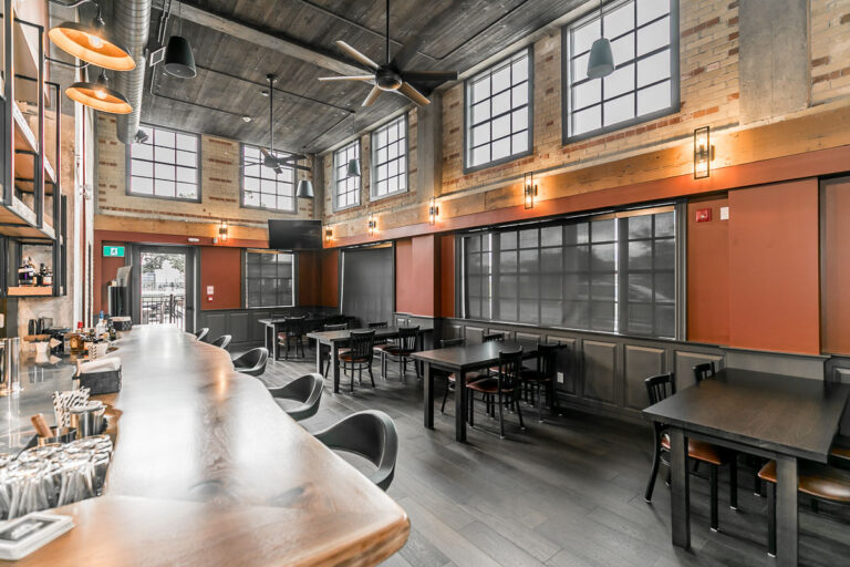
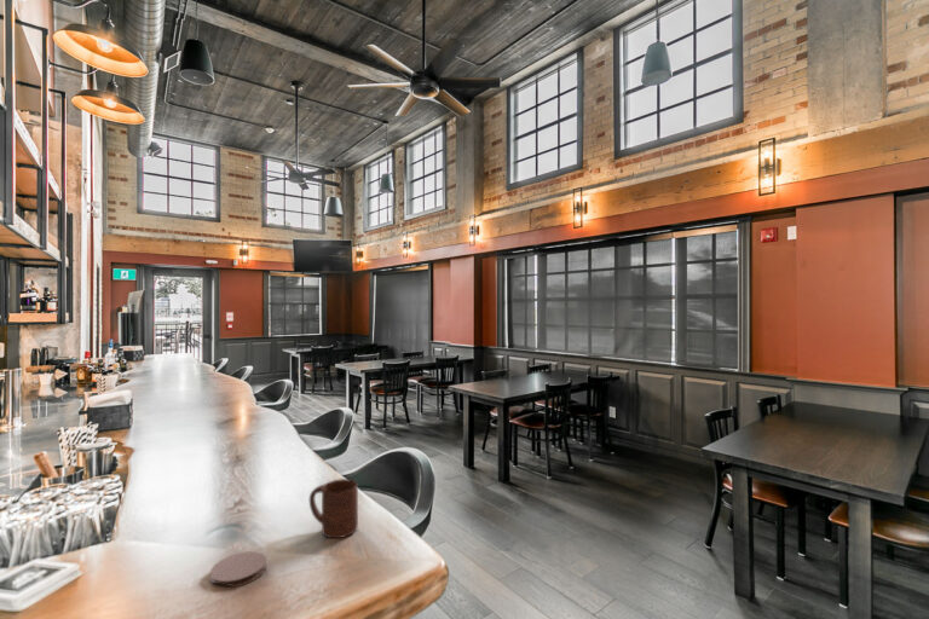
+ coaster (238, 568)
+ cup (334, 508)
